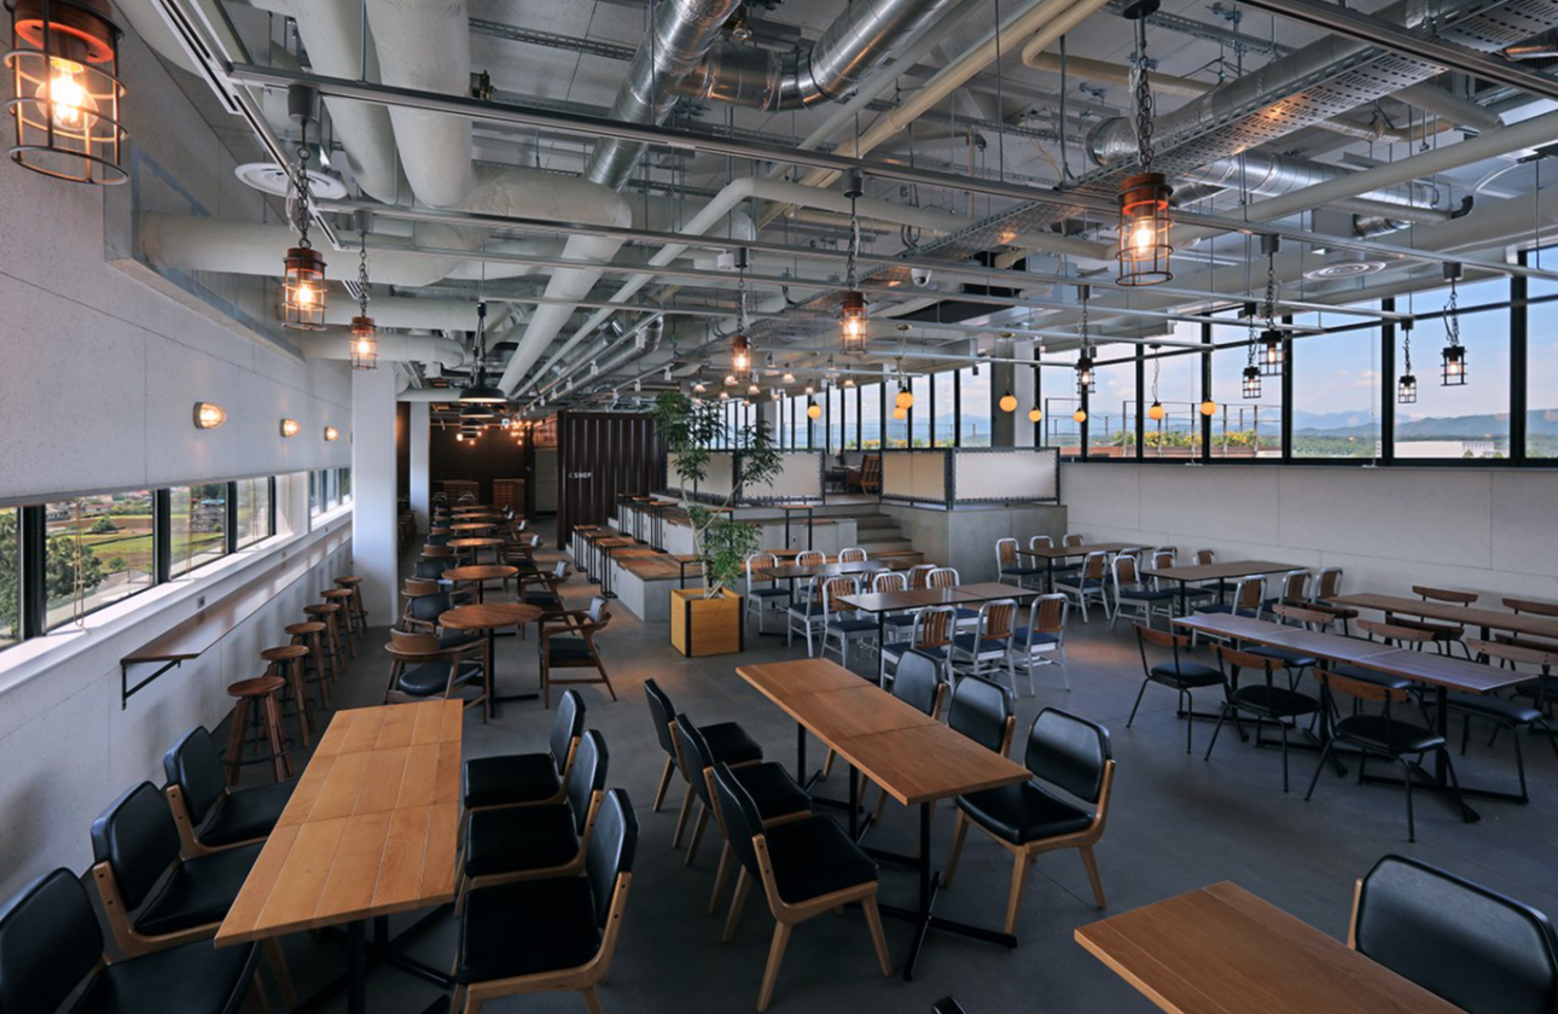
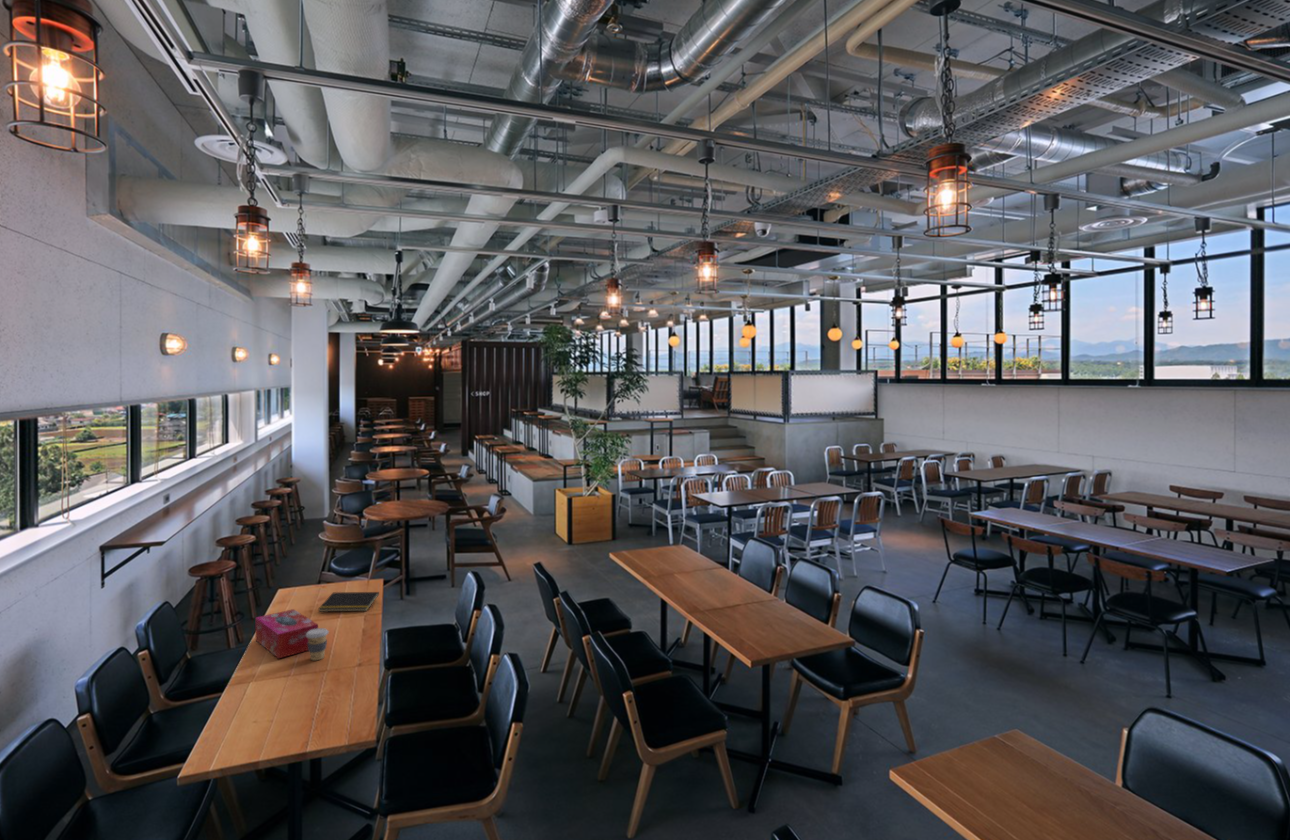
+ notepad (349, 601)
+ tissue box (286, 632)
+ coffee cup (317, 644)
